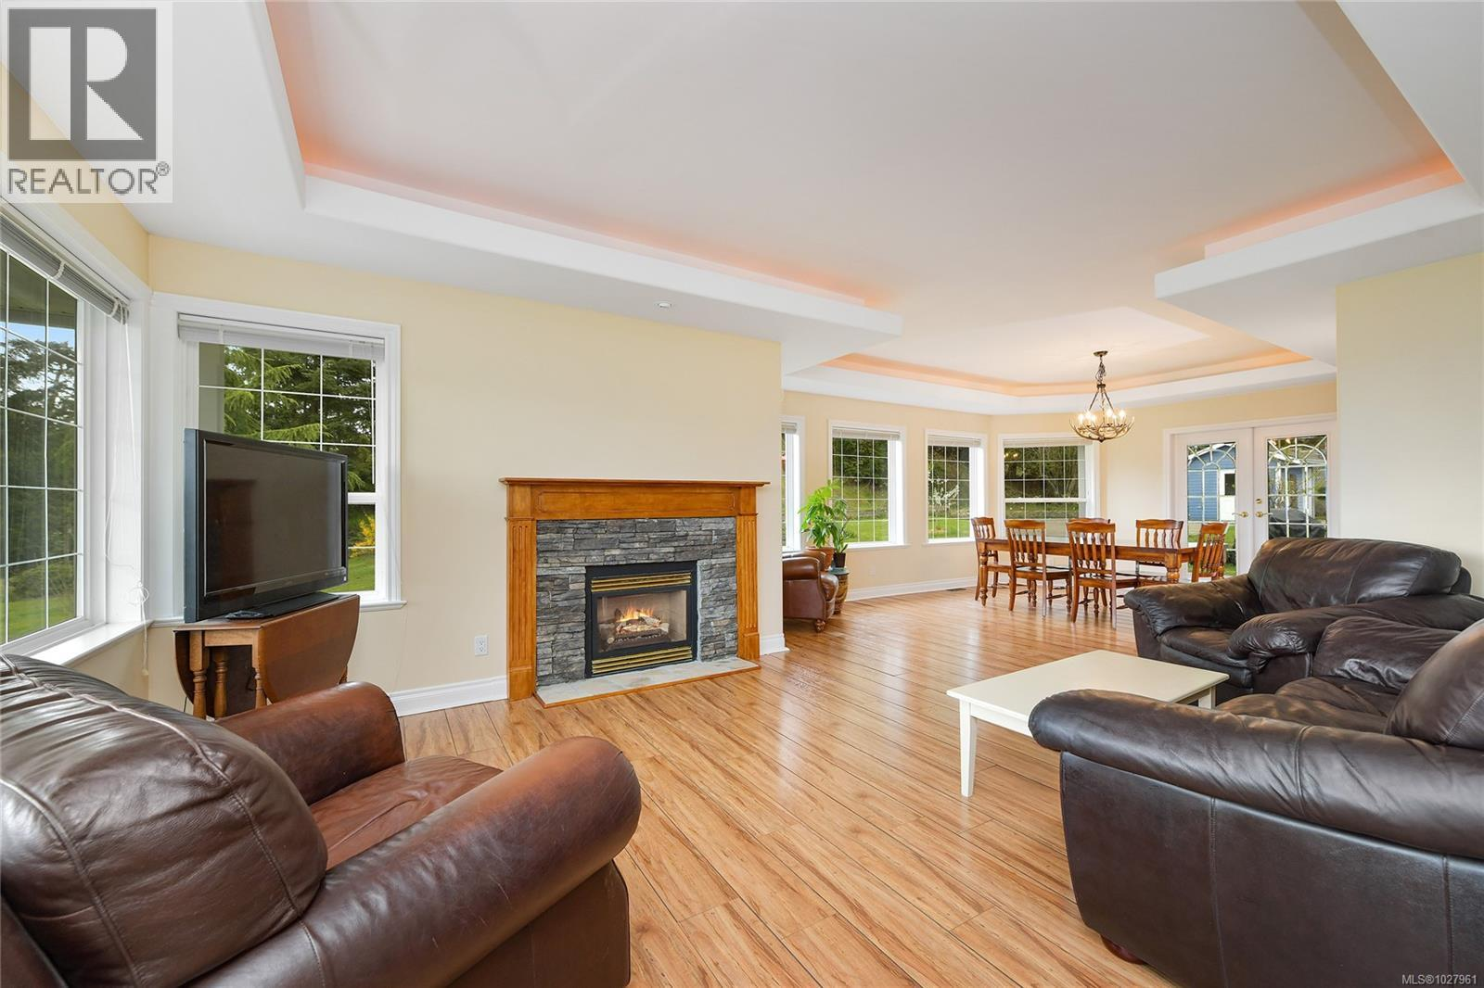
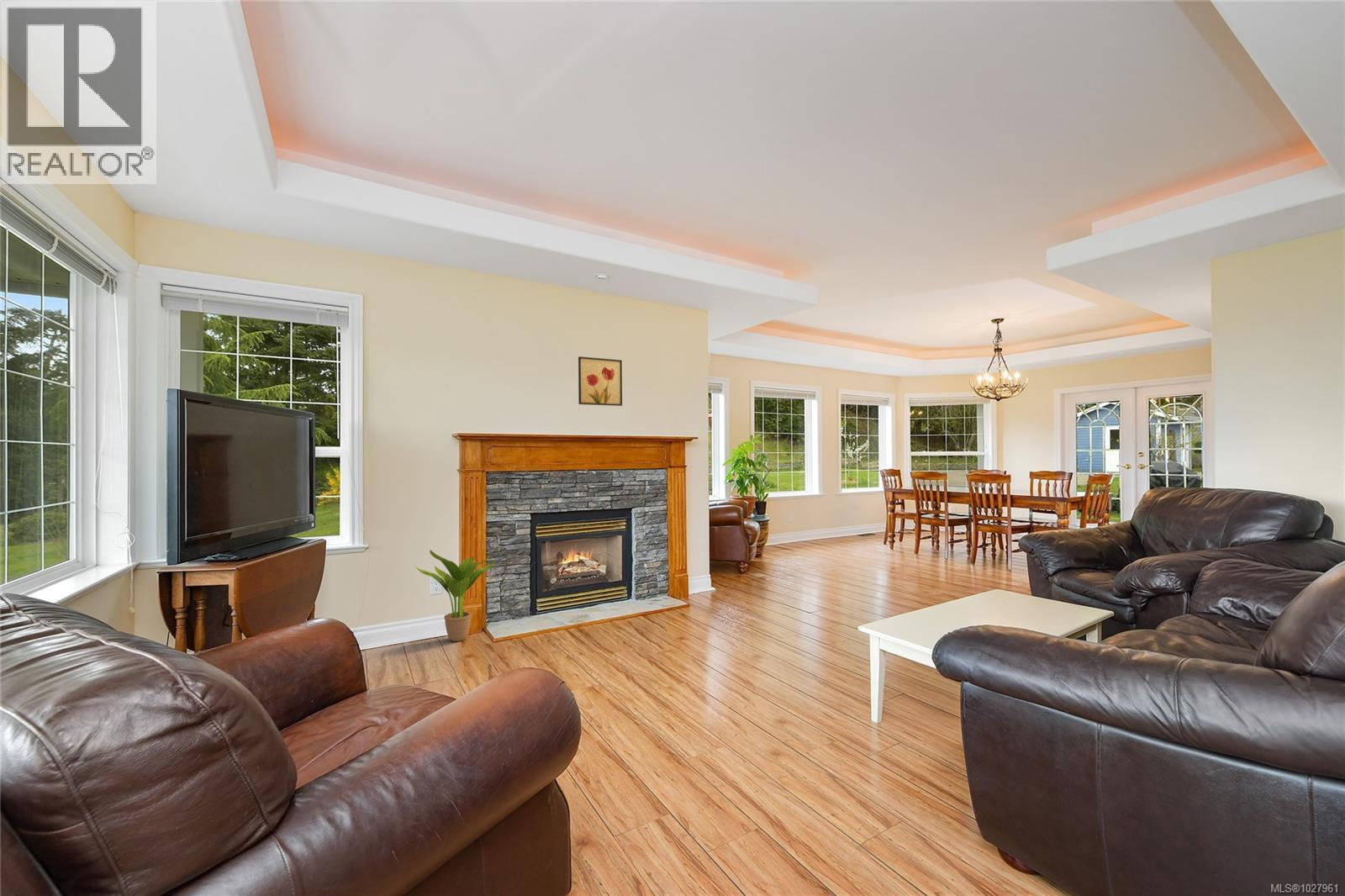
+ wall art (600, 382)
+ potted plant (462, 593)
